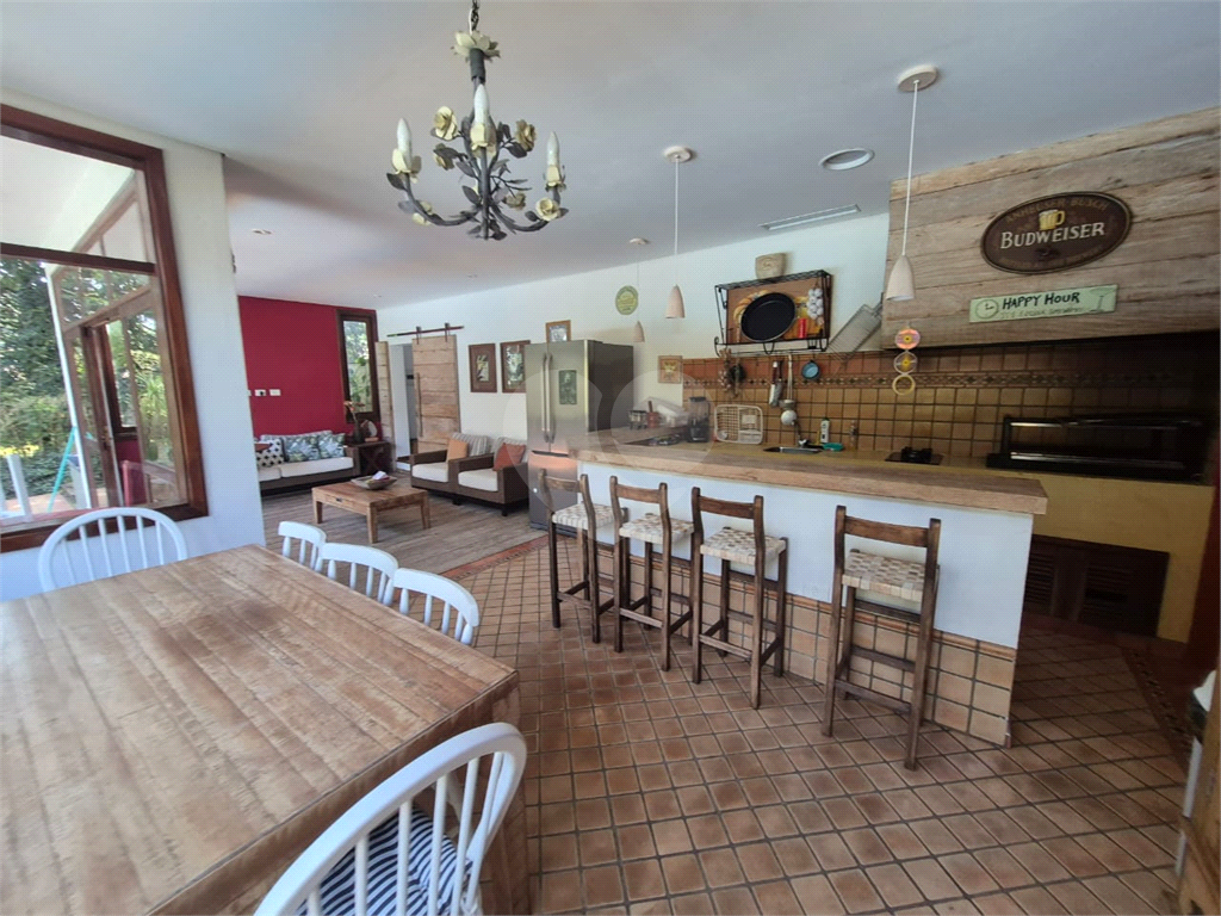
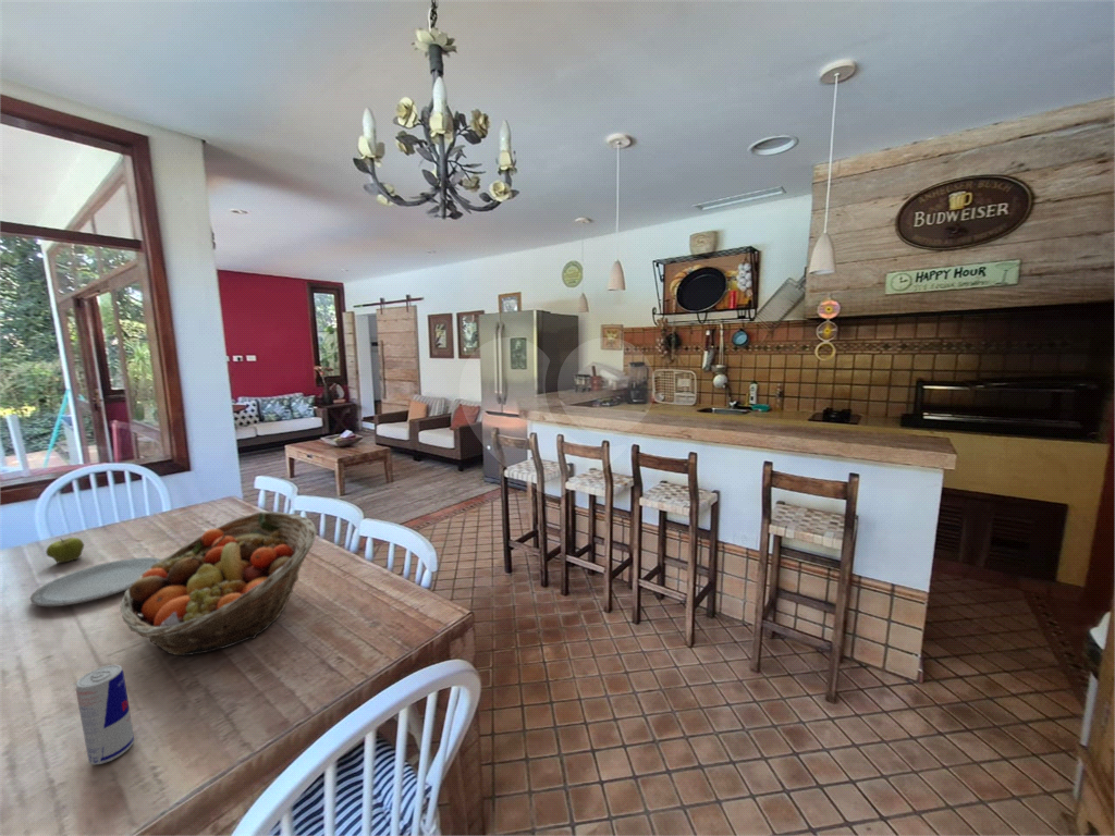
+ plate (103, 580)
+ beverage can (106, 713)
+ fruit basket (228, 575)
+ apple (65, 549)
